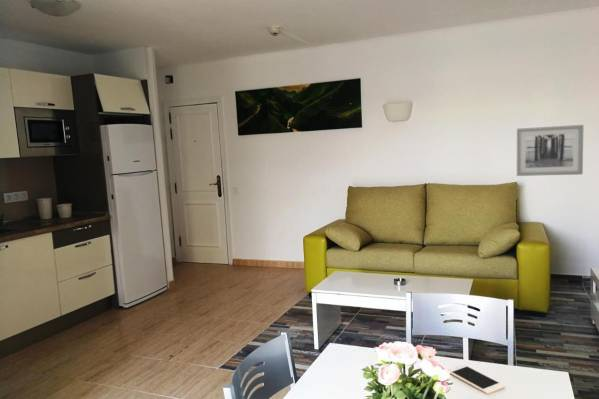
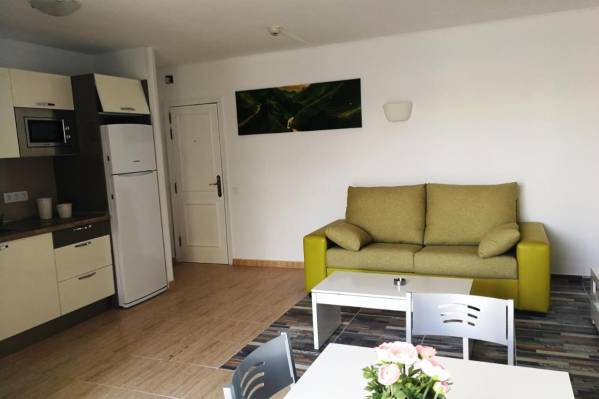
- wall art (548, 151)
- cell phone (475, 378)
